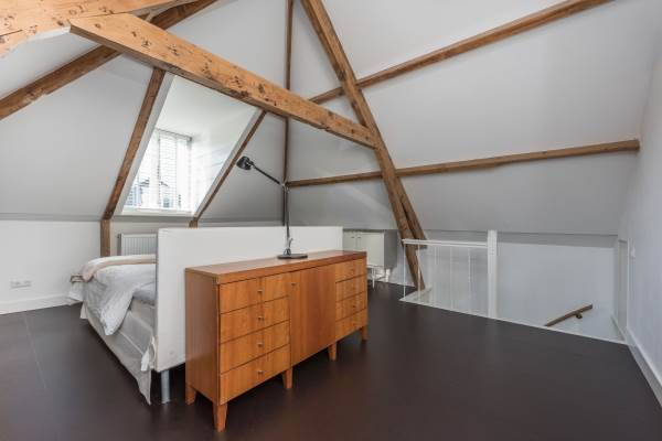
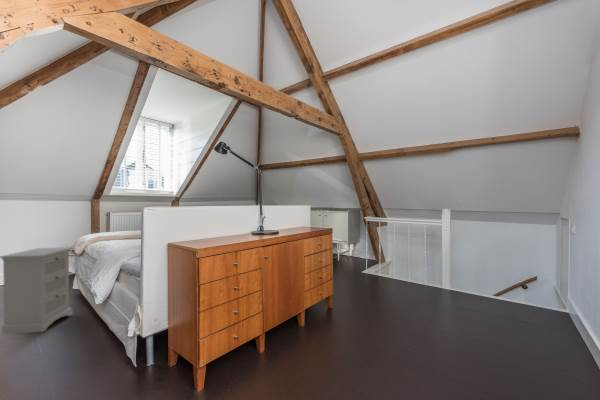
+ nightstand (40, 287)
